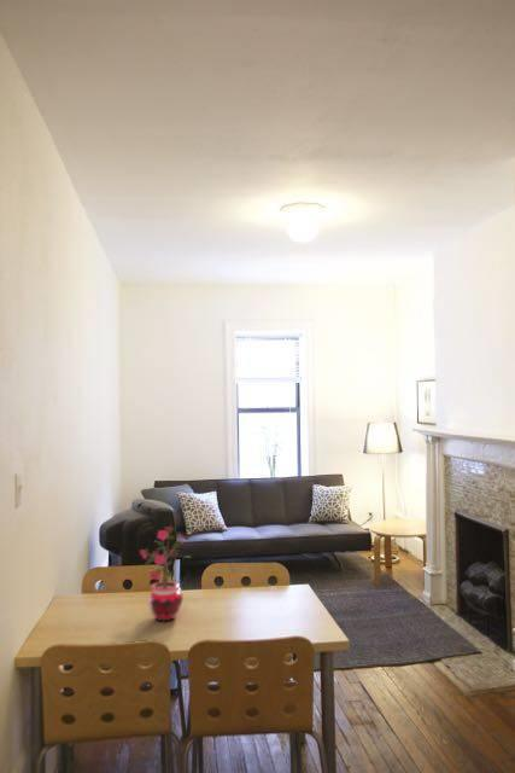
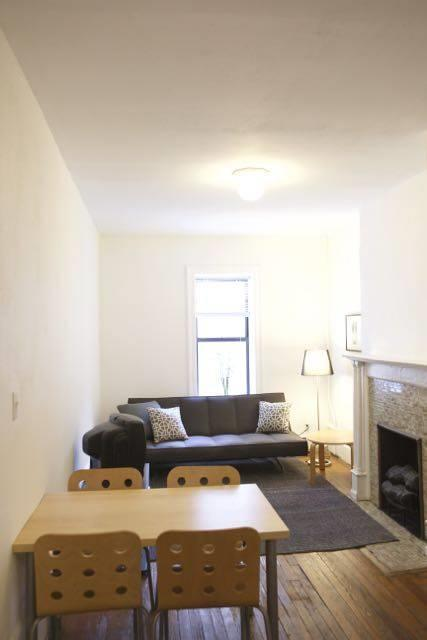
- potted plant (166, 573)
